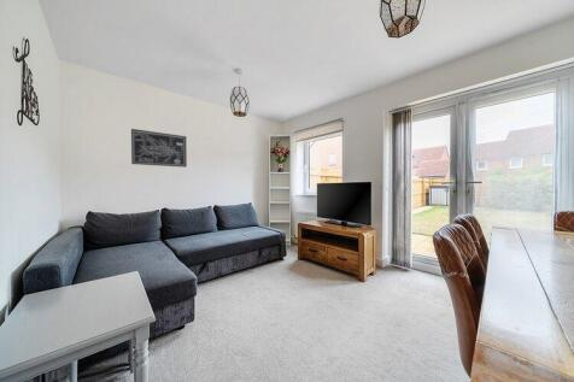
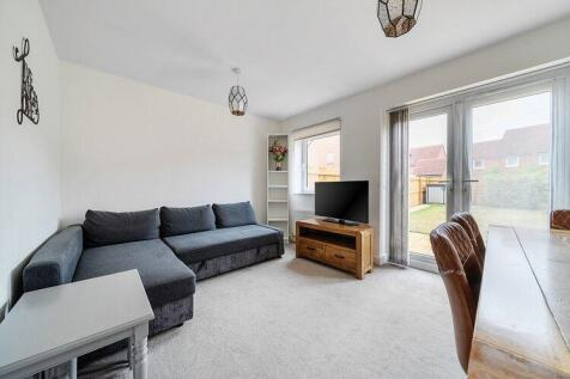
- wall art (160, 148)
